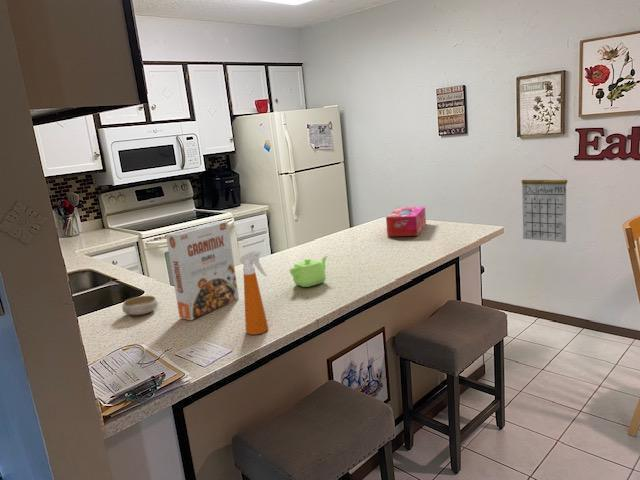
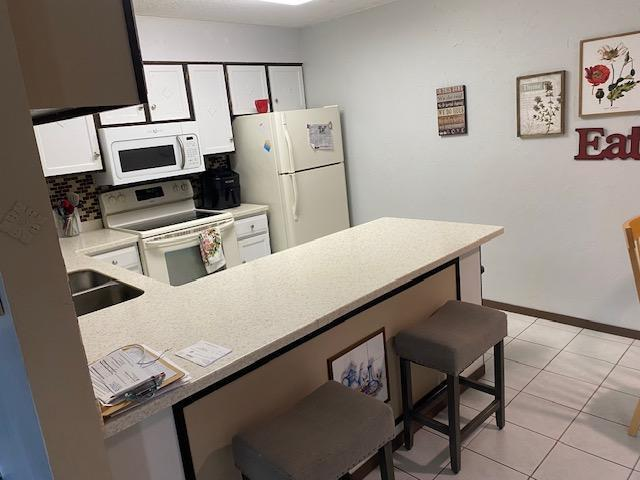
- tissue box (406, 220)
- cereal box (204, 268)
- teapot (310, 271)
- spray bottle (256, 291)
- bowl (140, 306)
- calendar (543, 203)
